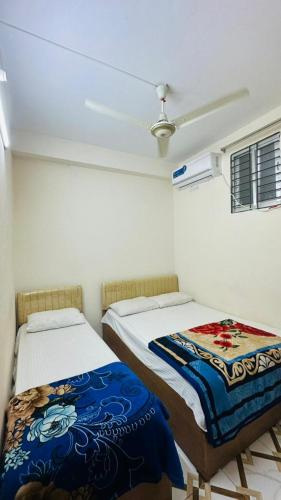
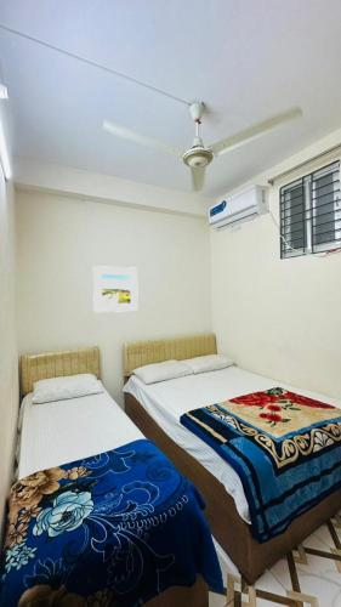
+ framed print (116, 289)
